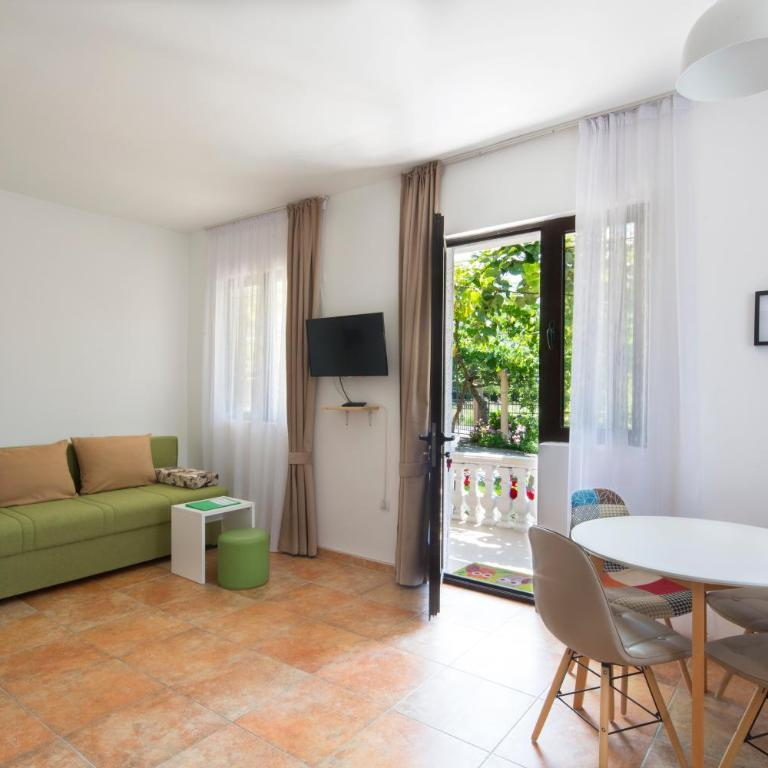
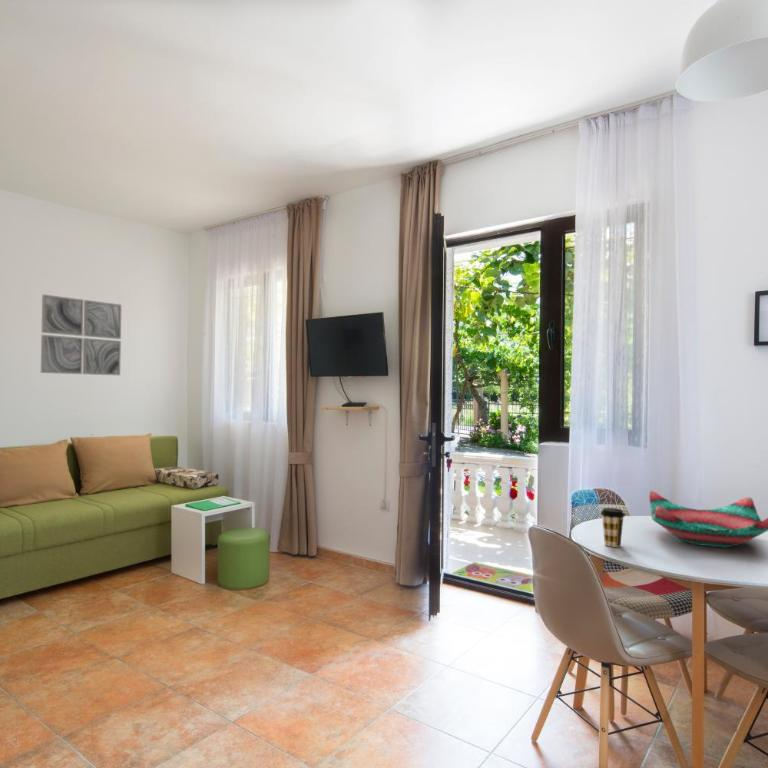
+ decorative bowl (706, 520)
+ wall art (83, 338)
+ coffee cup (612, 527)
